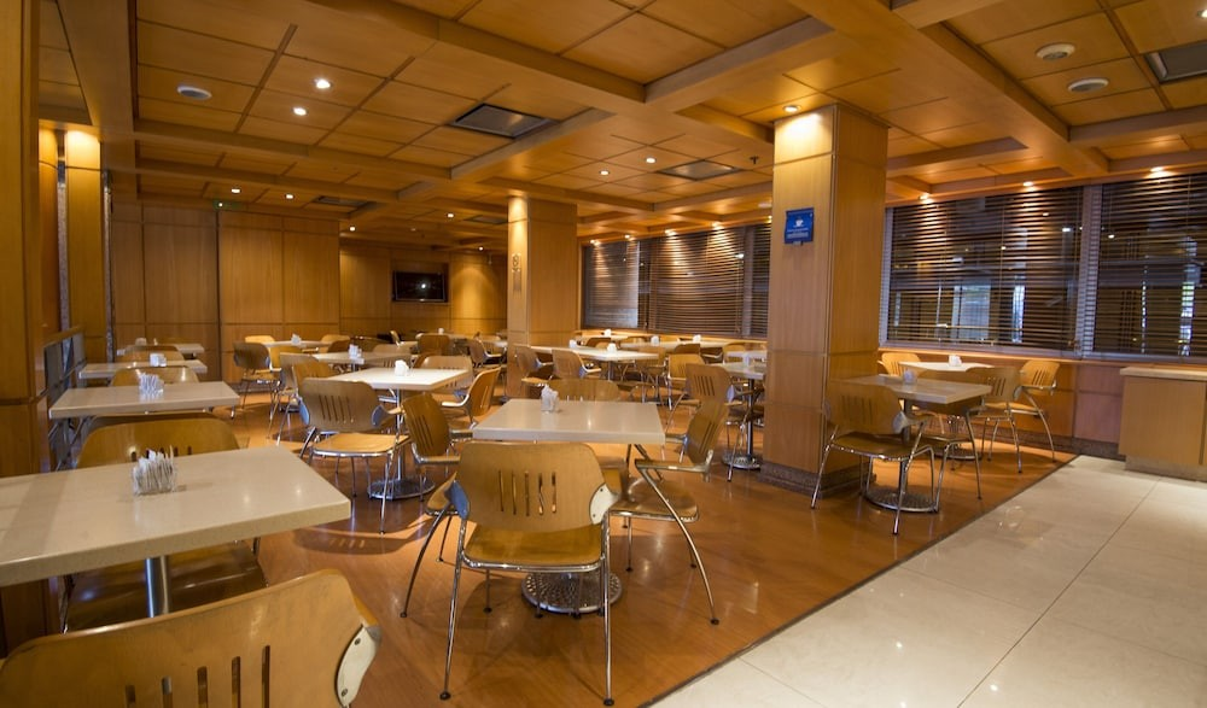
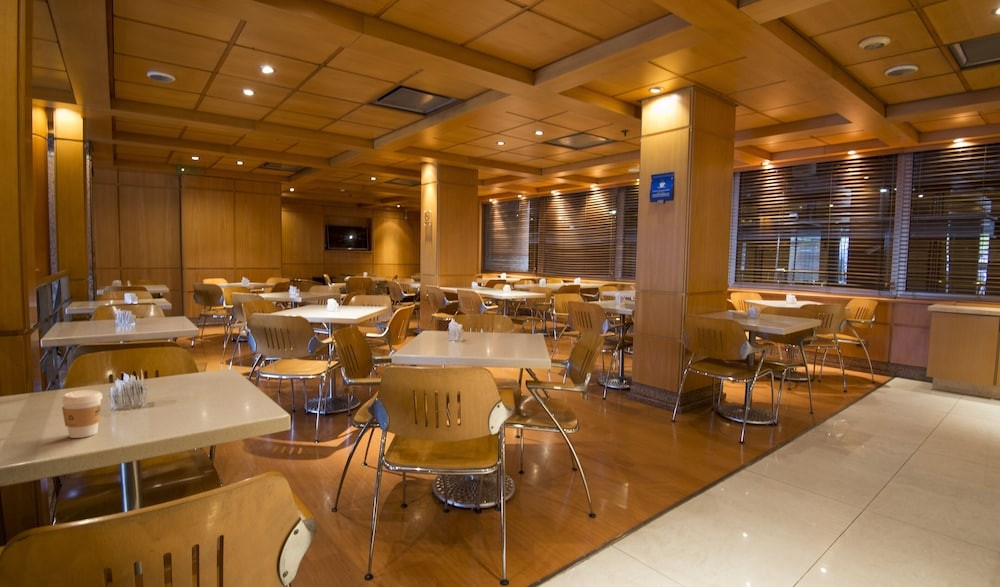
+ coffee cup (82, 413)
